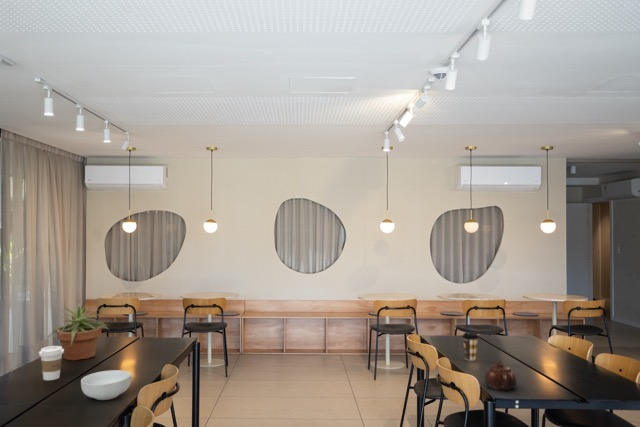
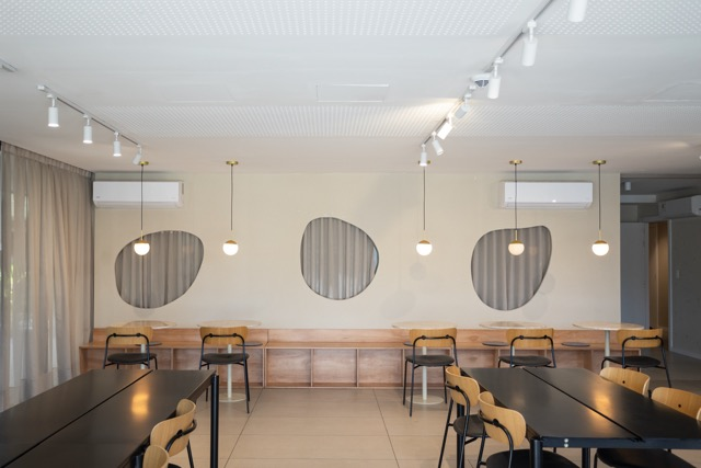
- cereal bowl (106, 386)
- teapot (500, 373)
- coffee cup (470, 346)
- coffee cup (51, 363)
- potted plant (77, 330)
